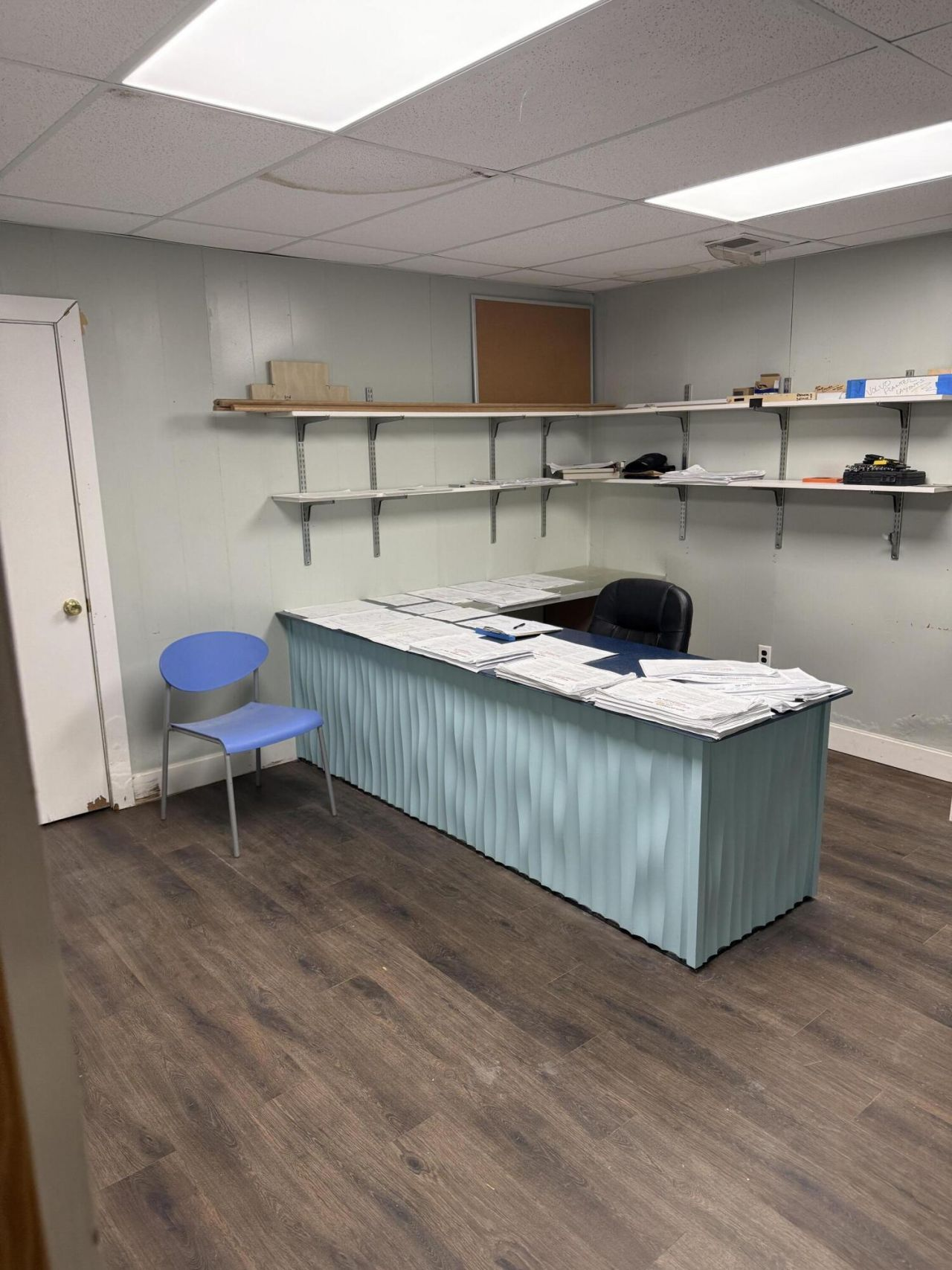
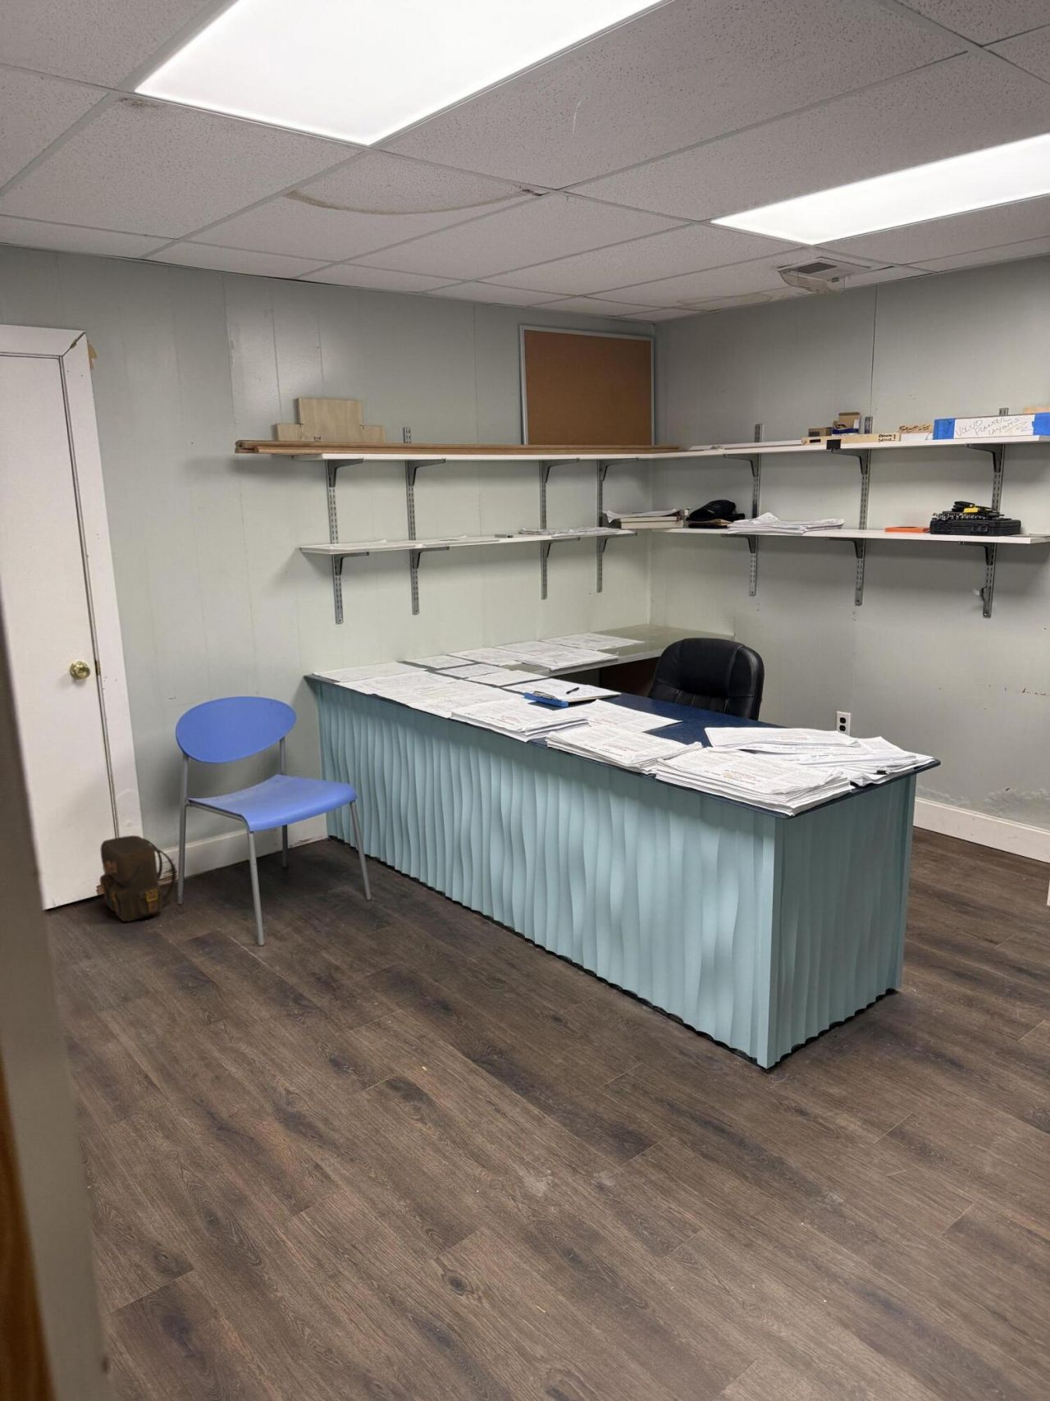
+ backpack (137, 875)
